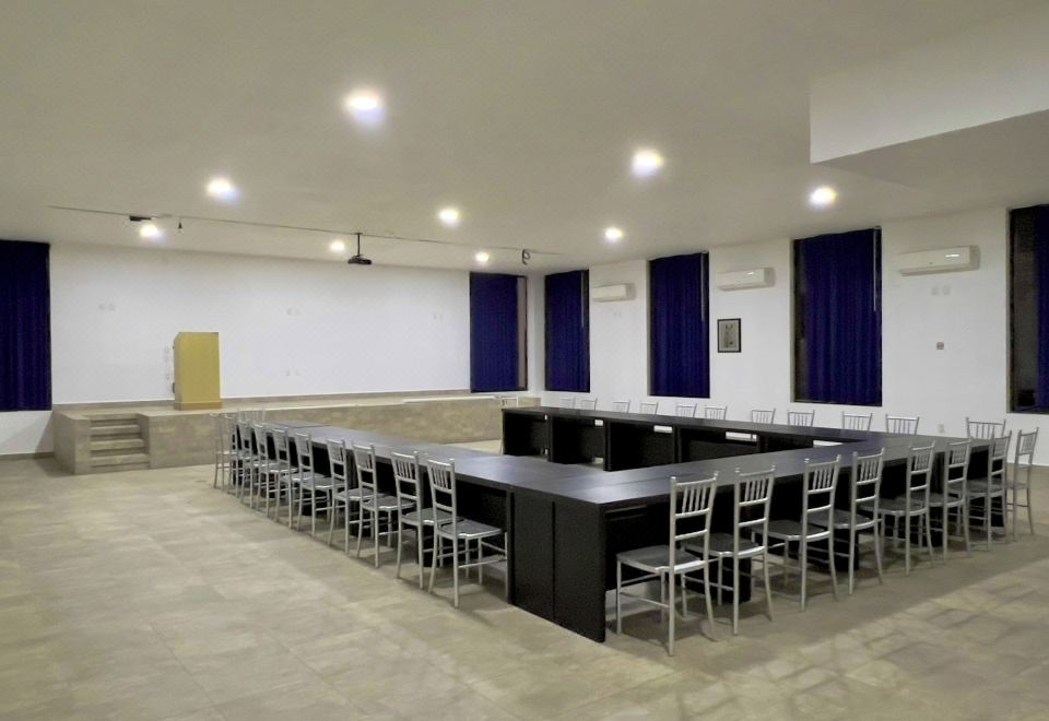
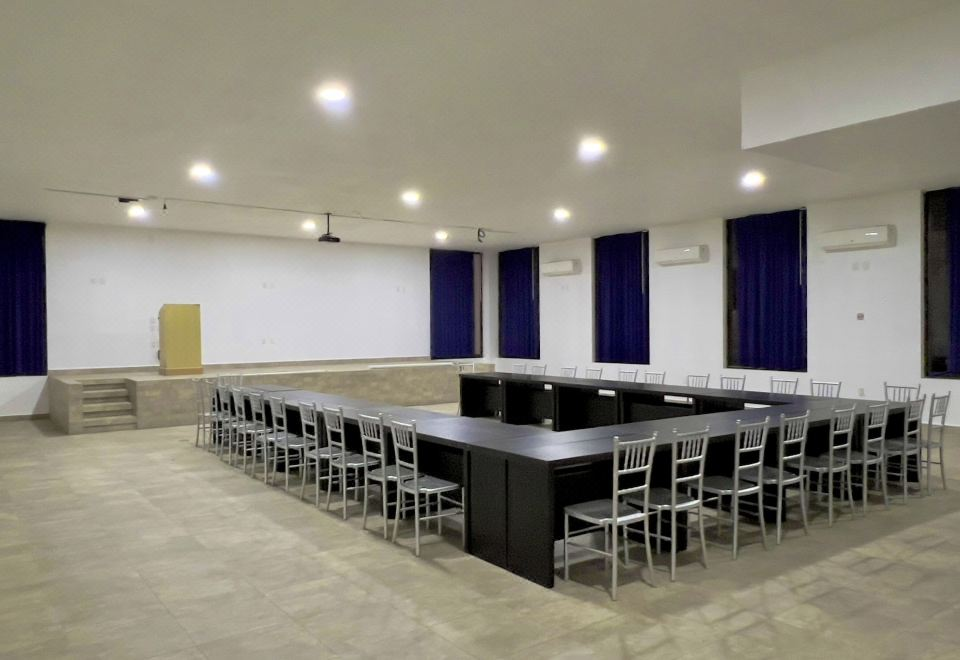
- wall art (729, 335)
